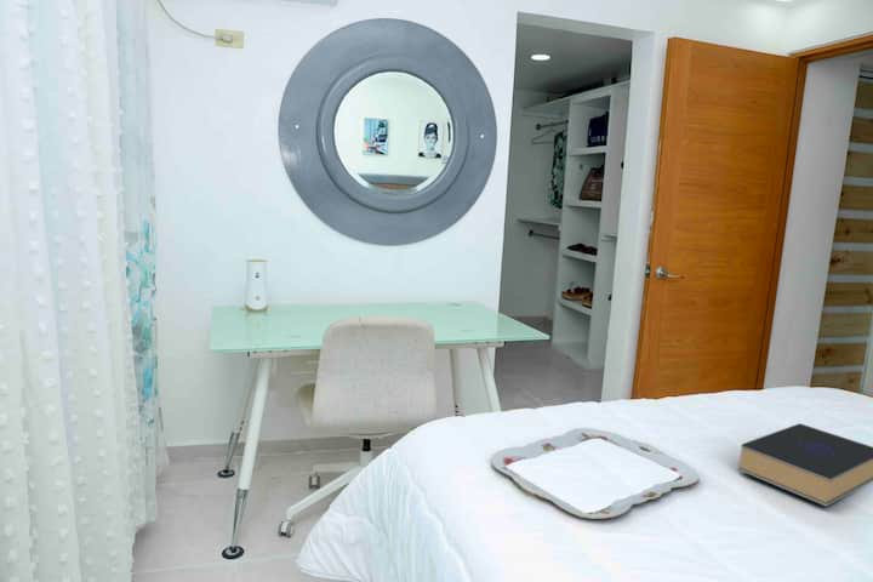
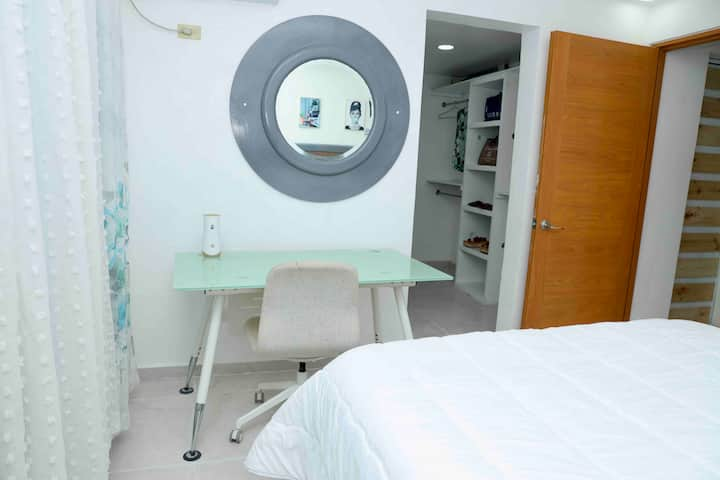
- serving tray (584, 440)
- book (810, 462)
